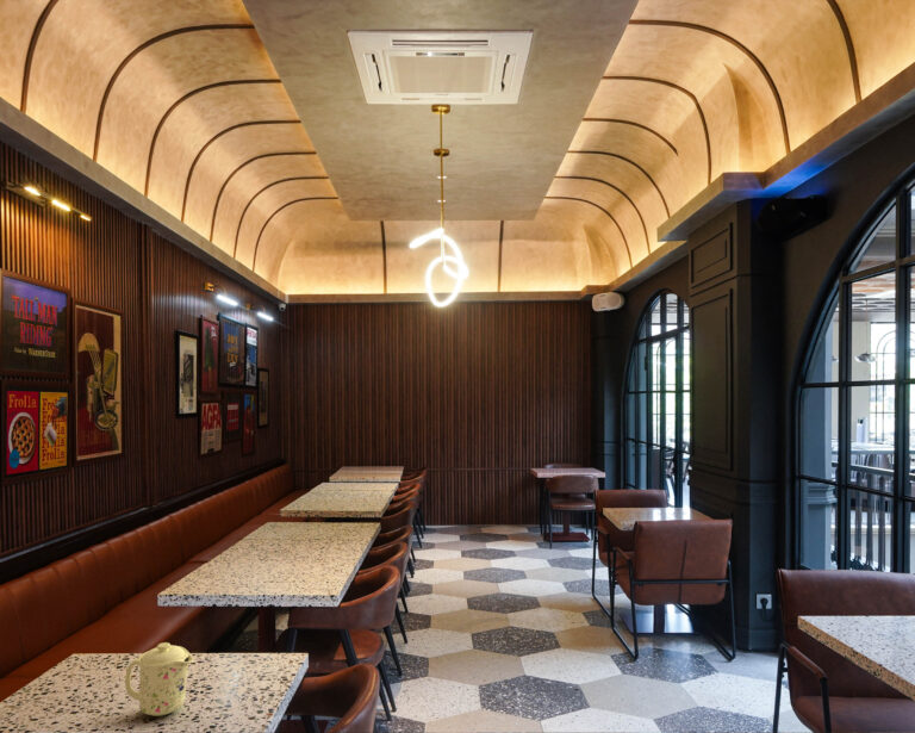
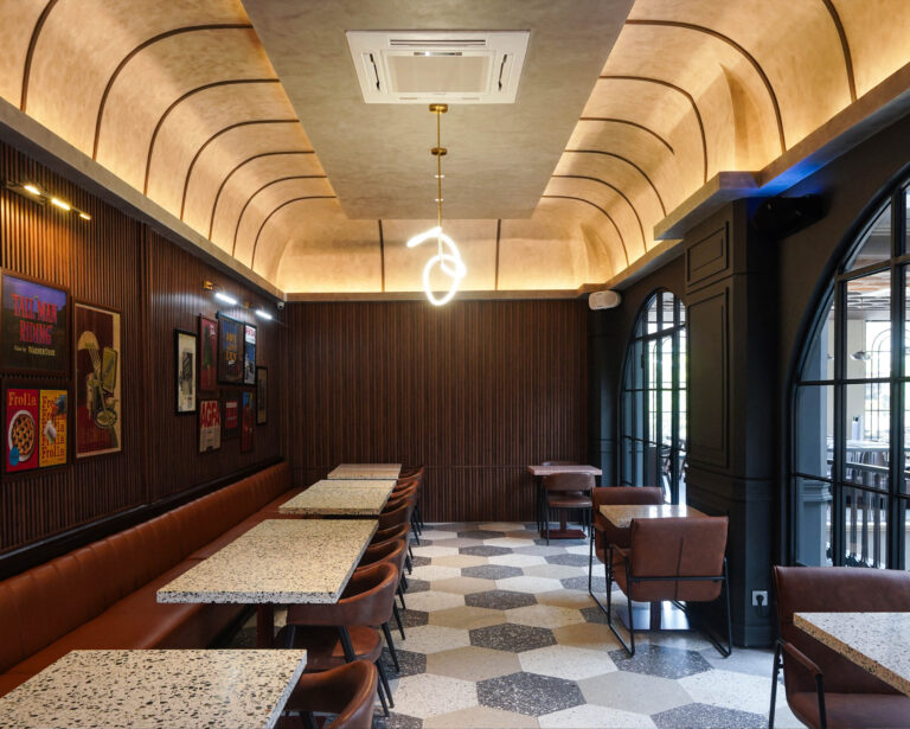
- mug (158, 677)
